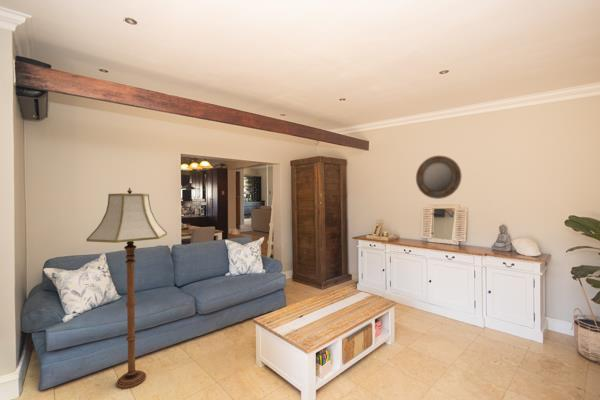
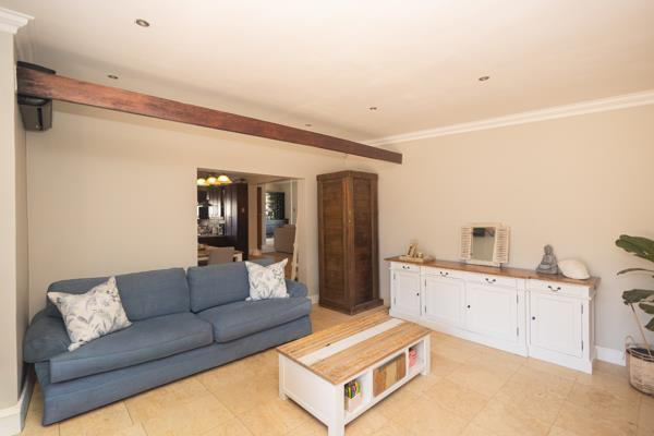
- floor lamp (130, 283)
- home mirror (437, 177)
